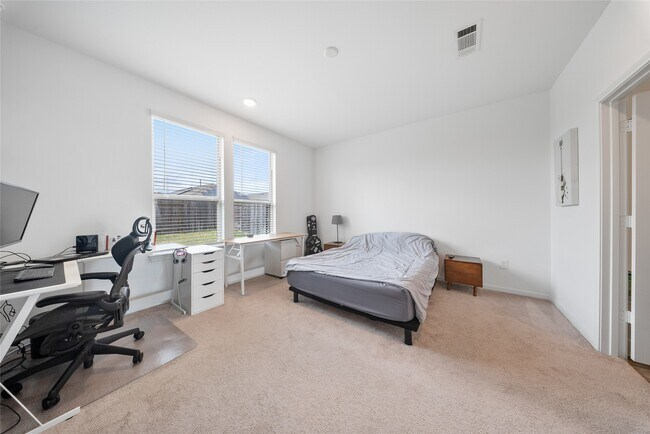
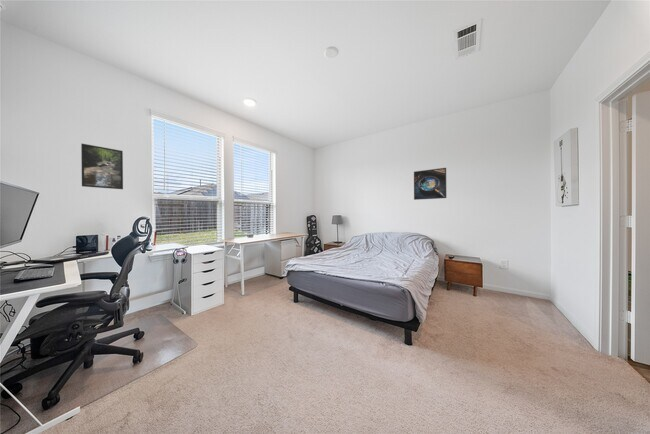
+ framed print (103, 167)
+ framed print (429, 184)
